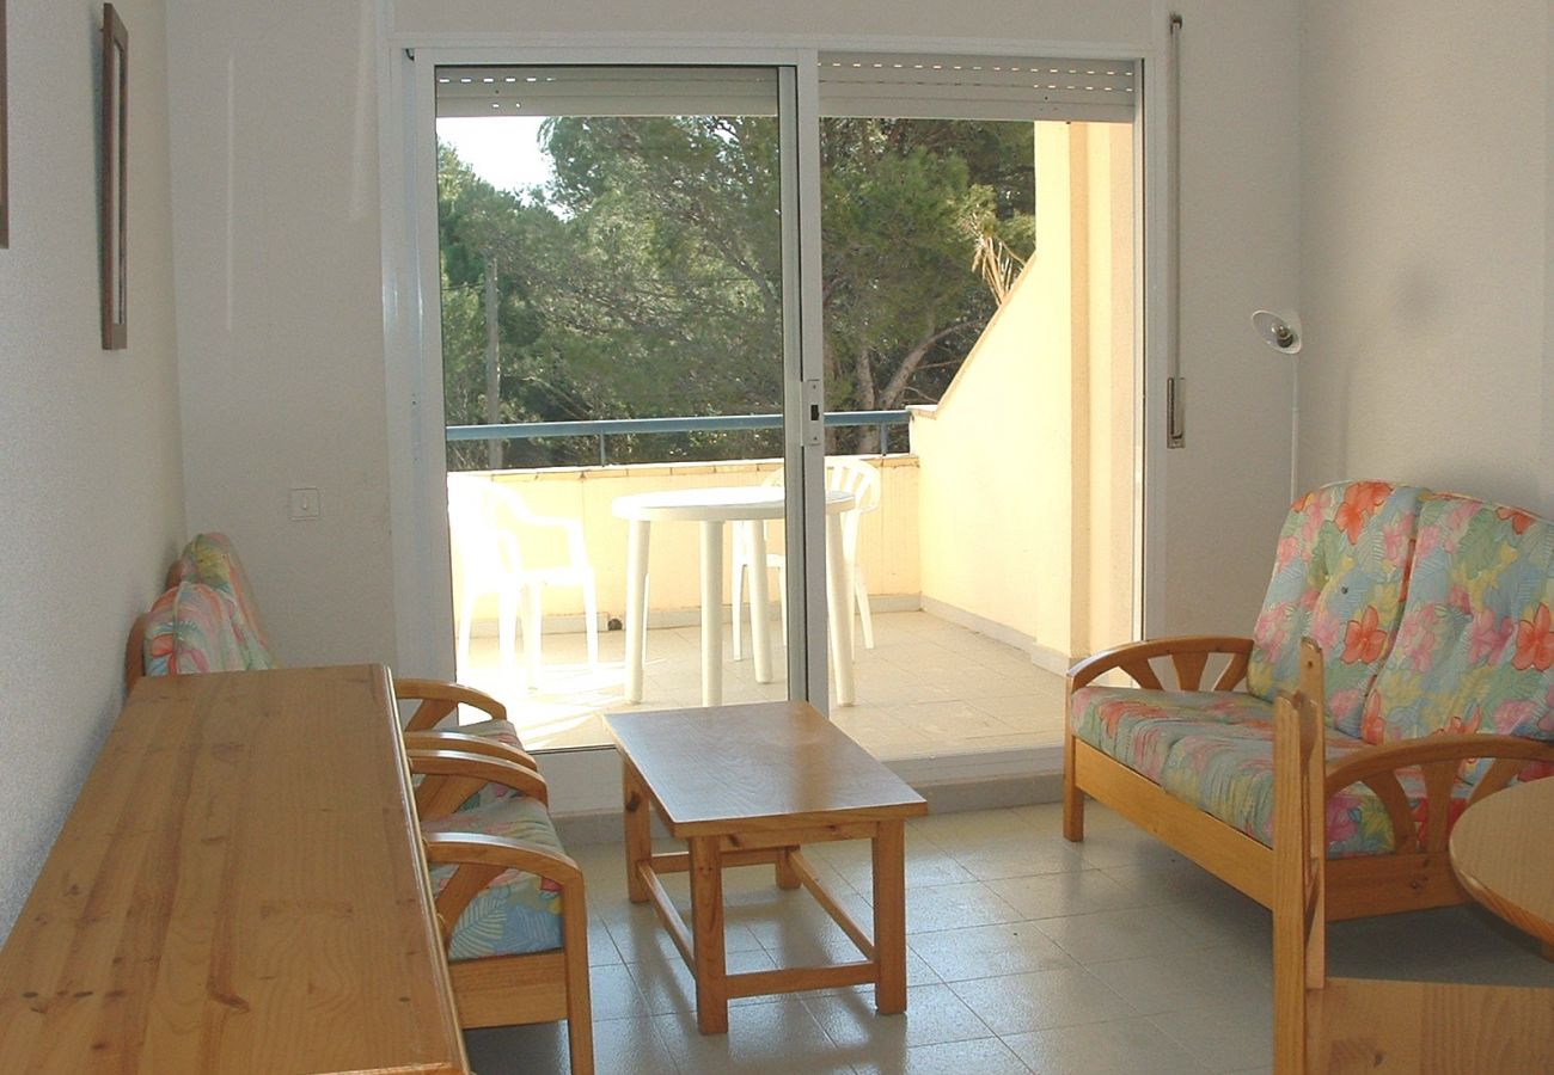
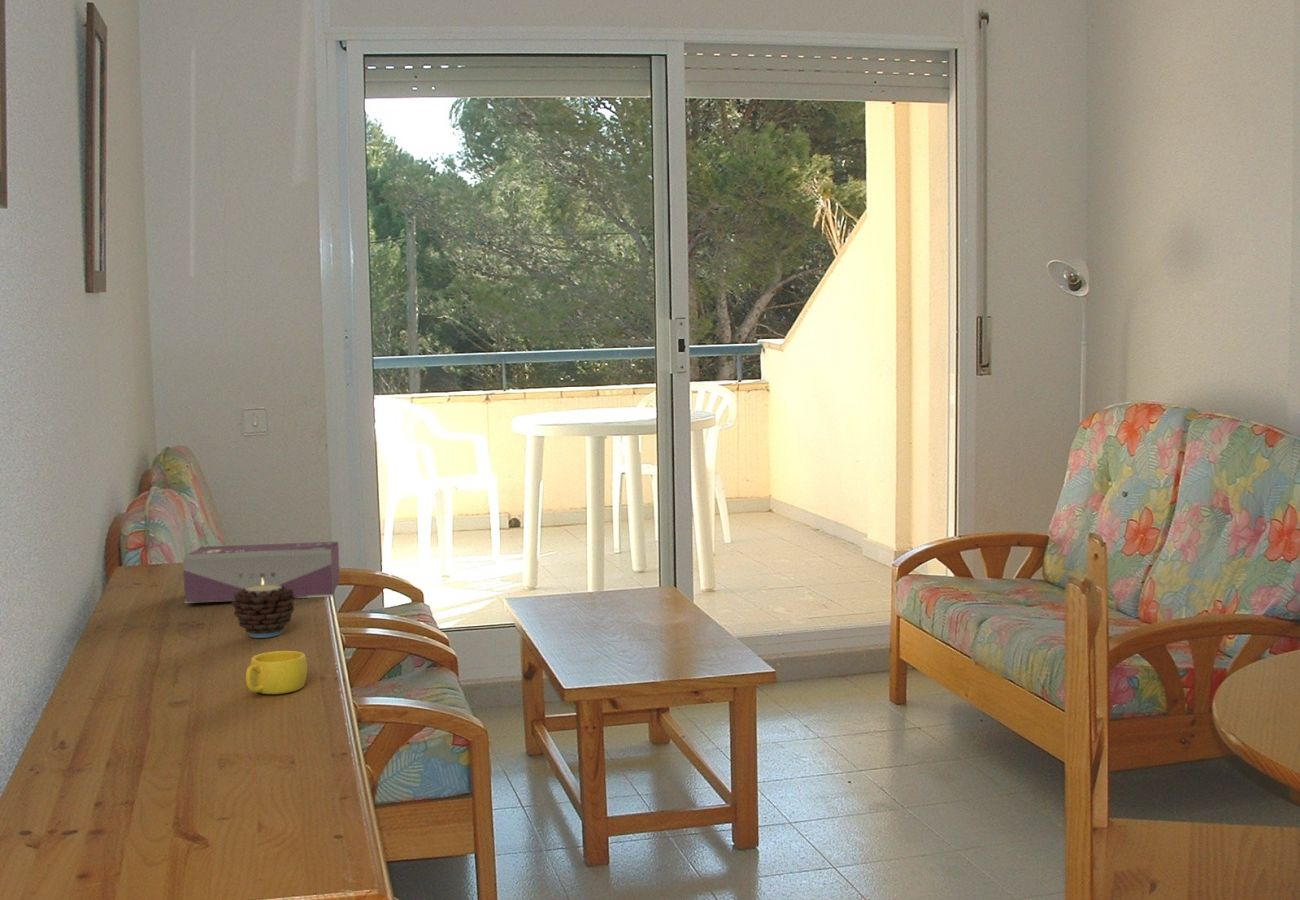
+ tissue box (264, 569)
+ candle (264, 606)
+ cup (272, 674)
